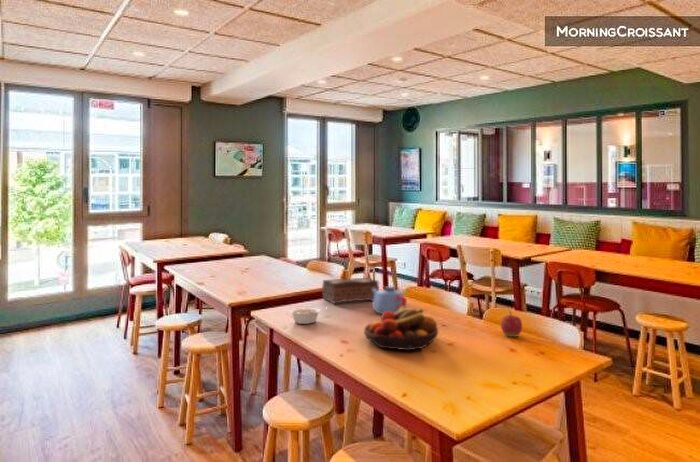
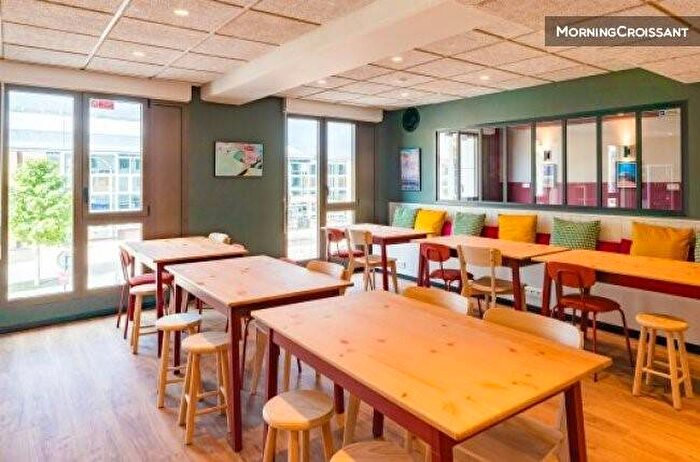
- teapot (388, 299)
- tissue box (350, 290)
- legume (306, 315)
- fruit bowl (400, 325)
- apple (511, 323)
